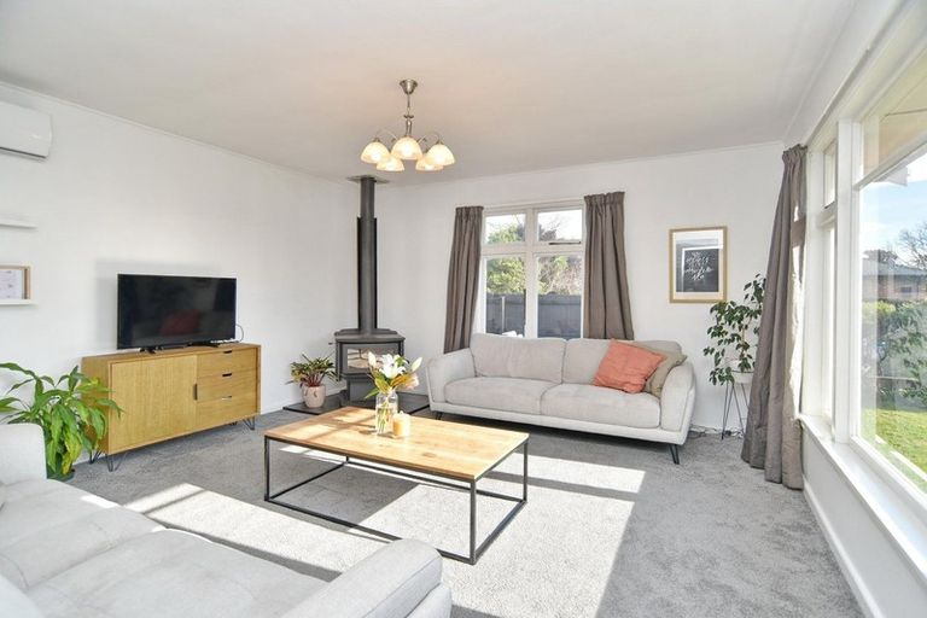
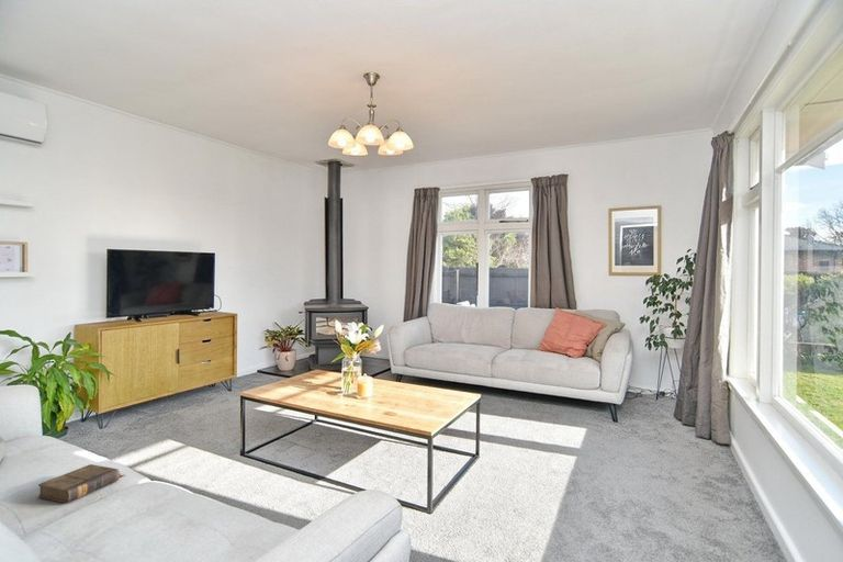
+ book (87, 480)
